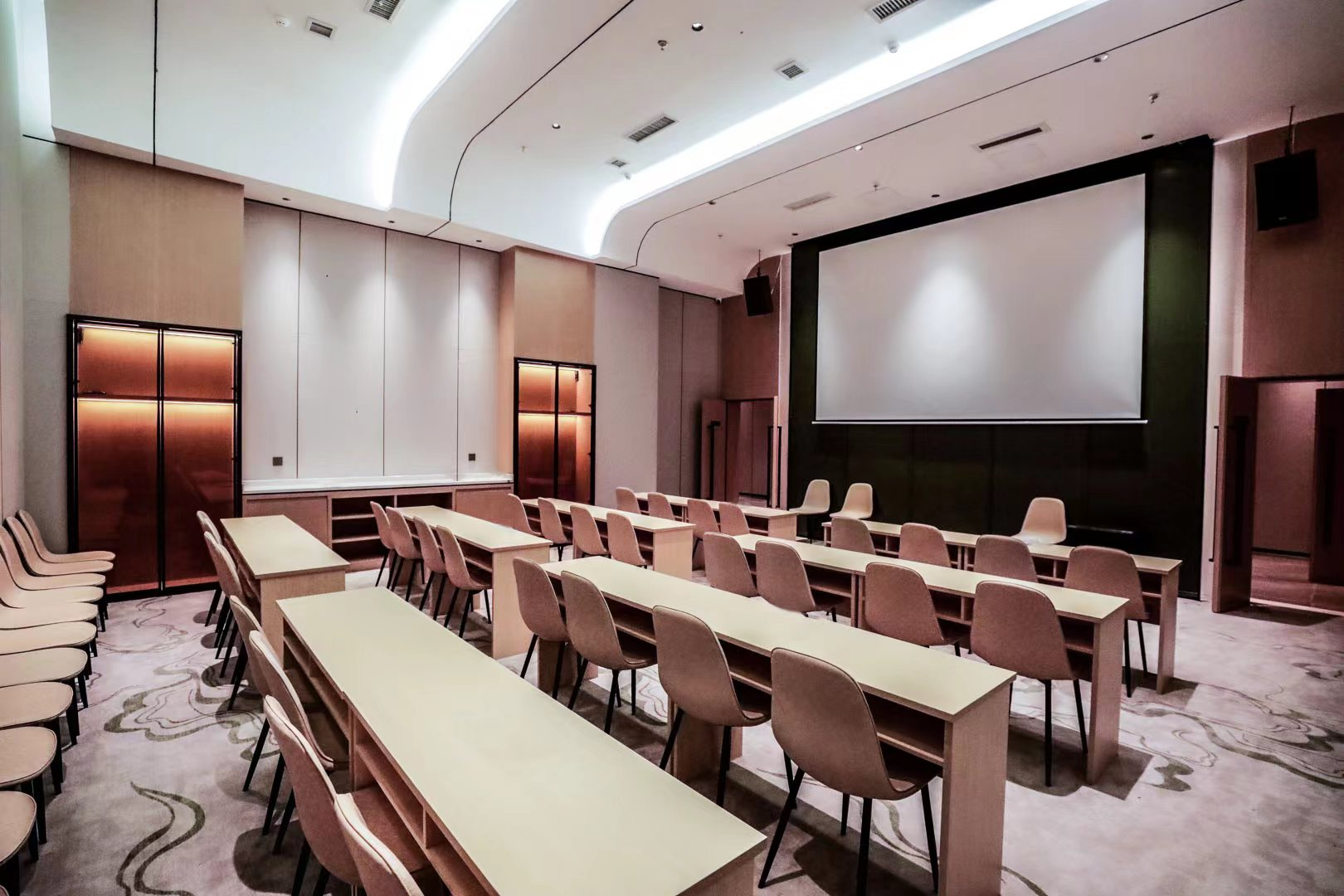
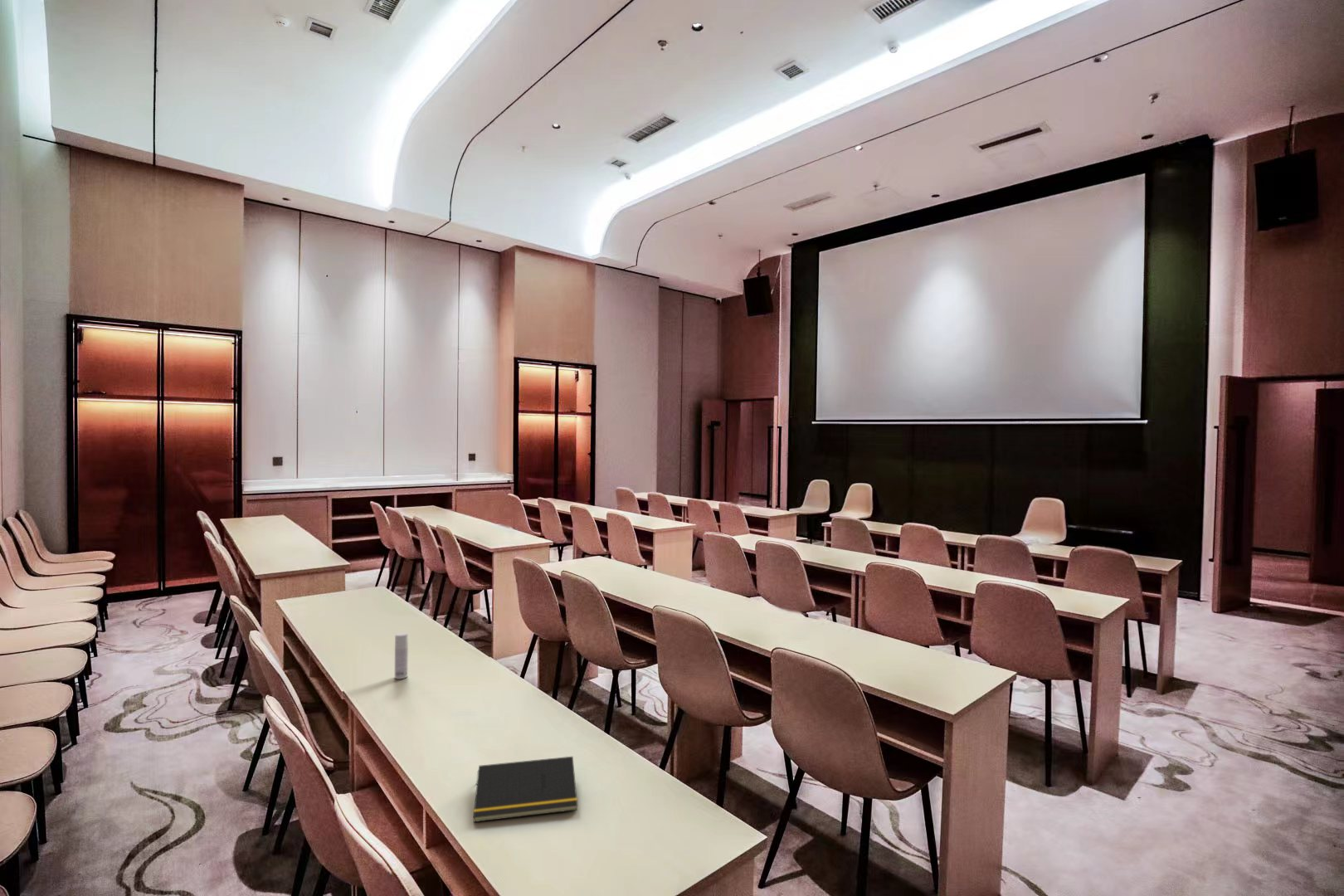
+ bottle (401, 655)
+ notepad (526, 786)
